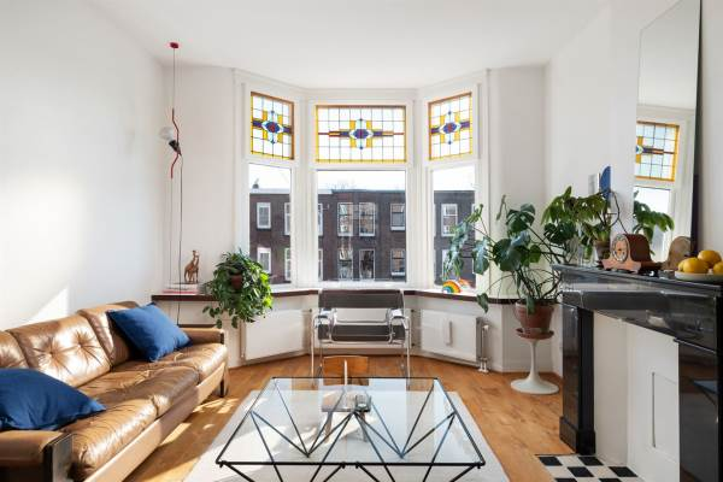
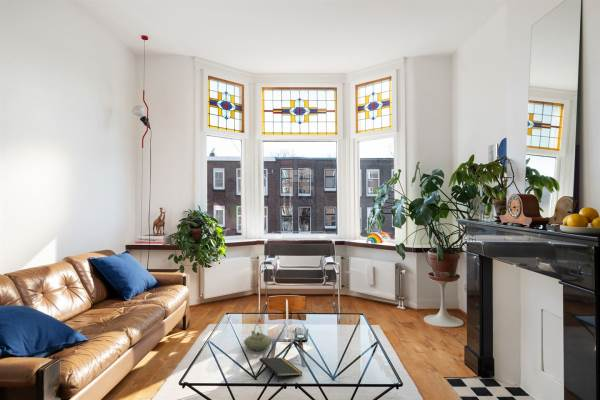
+ notepad (280, 366)
+ teapot (257, 334)
